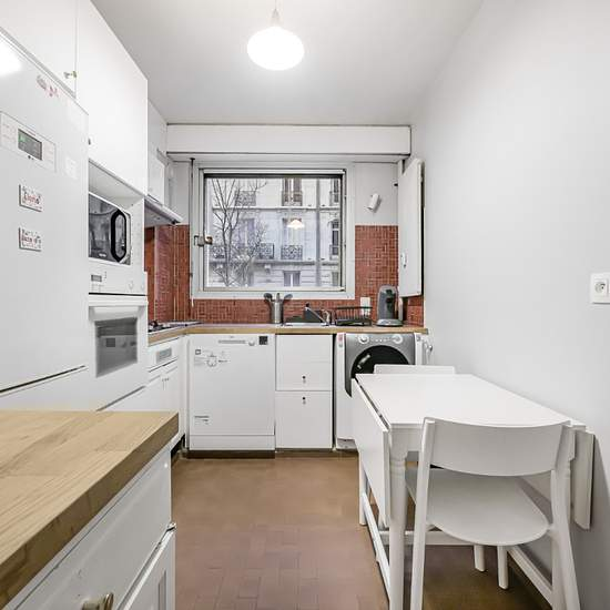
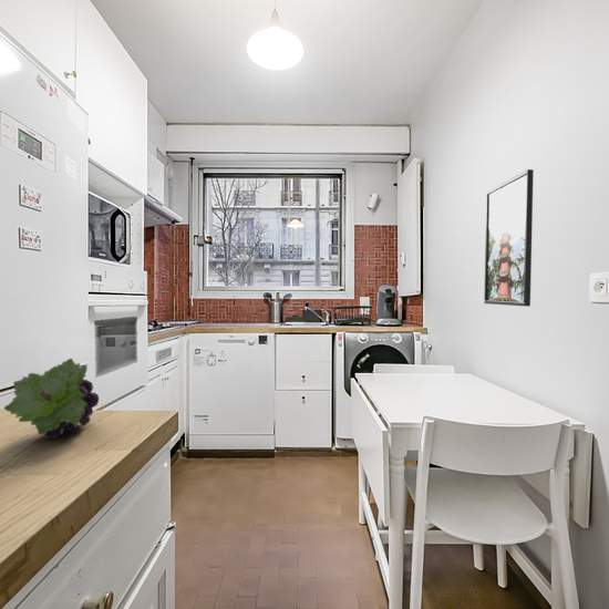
+ fruit (56, 396)
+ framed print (506, 244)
